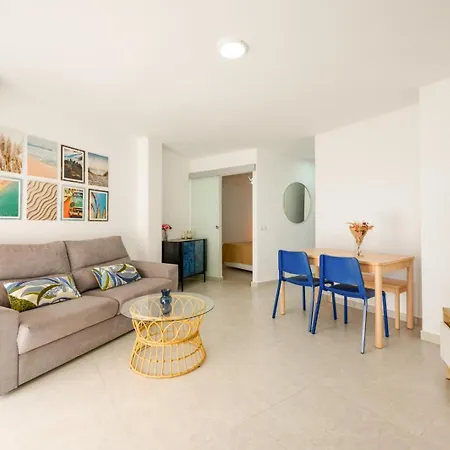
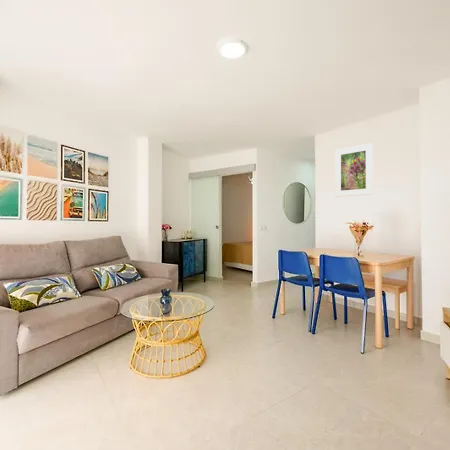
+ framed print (353, 171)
